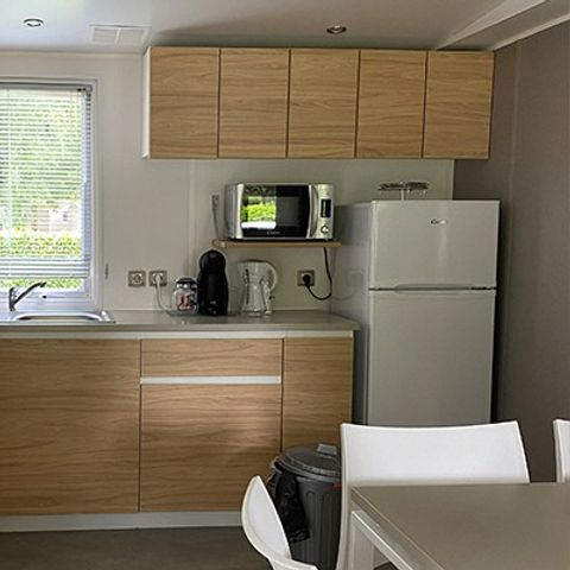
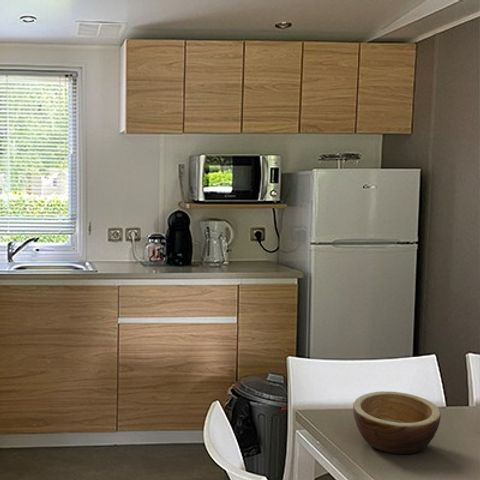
+ bowl (395, 424)
